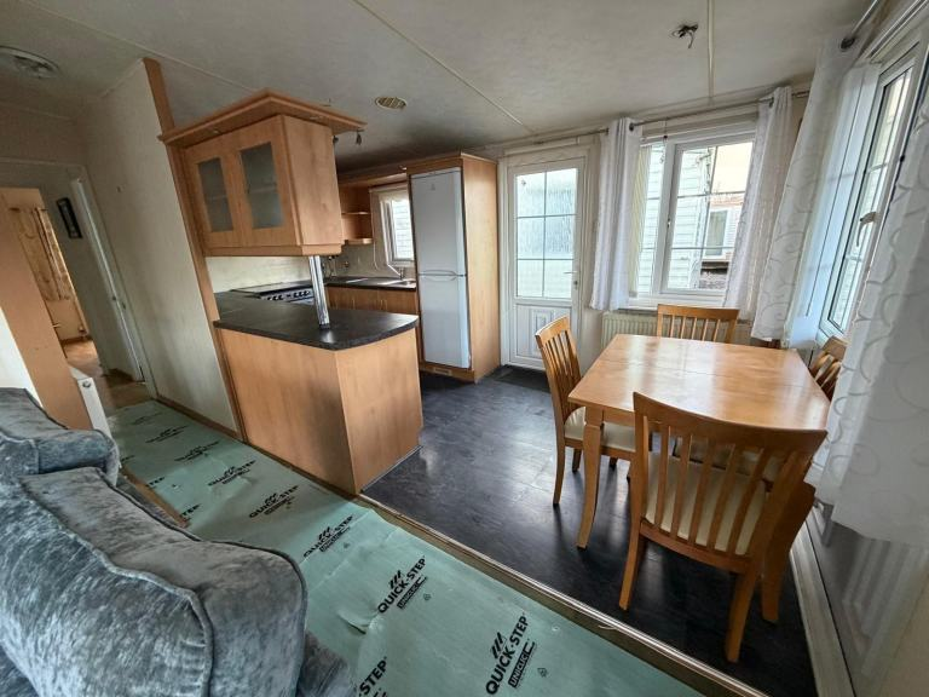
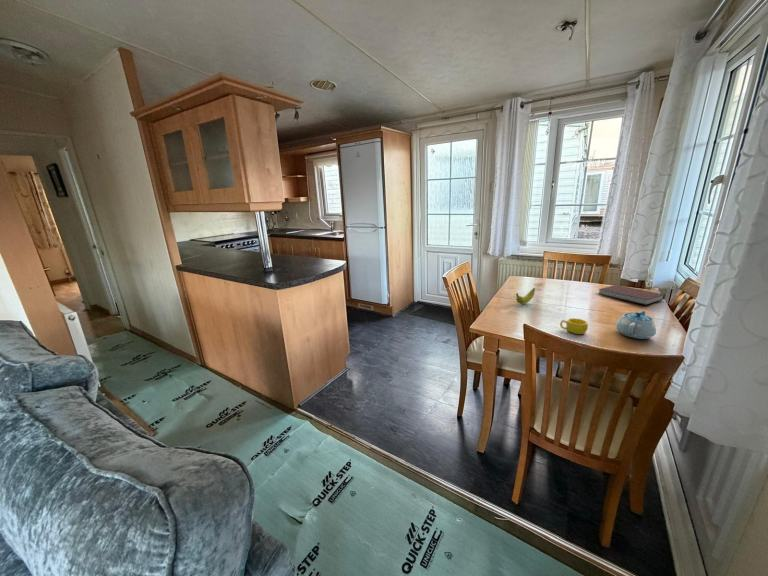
+ banana (525, 296)
+ cup (573, 326)
+ notebook (629, 294)
+ chinaware (636, 323)
